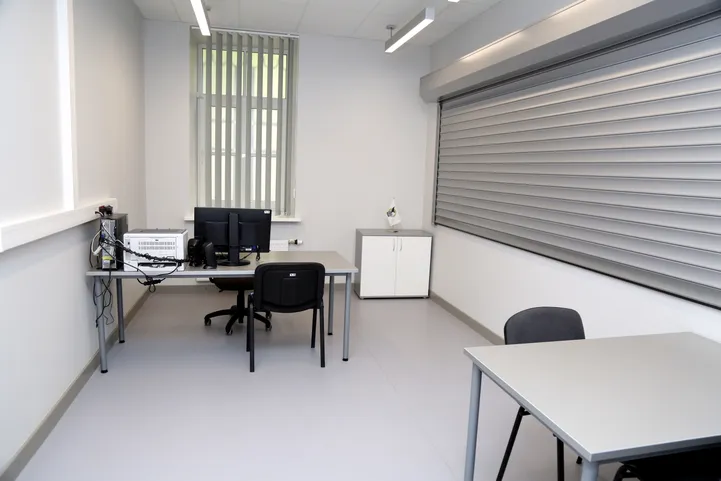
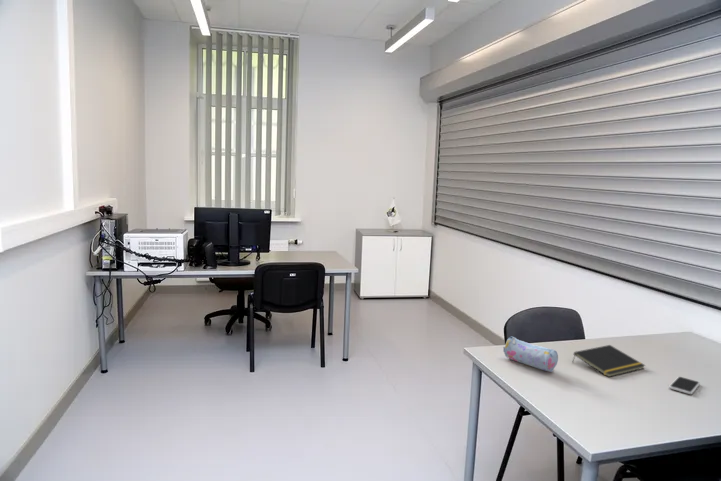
+ smartphone (684, 385)
+ notepad (609, 359)
+ pencil case (530, 353)
